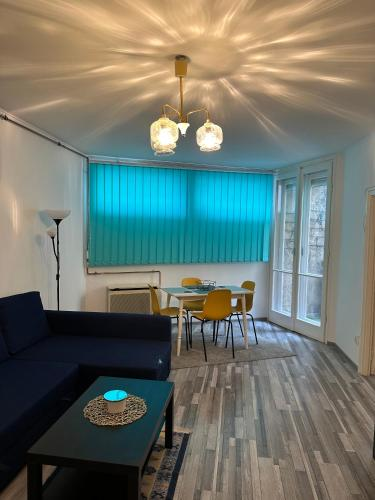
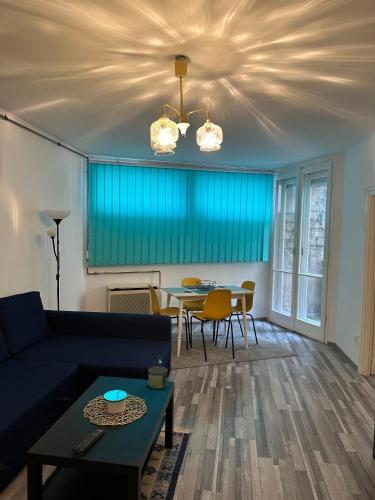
+ remote control (89, 441)
+ candle (157, 377)
